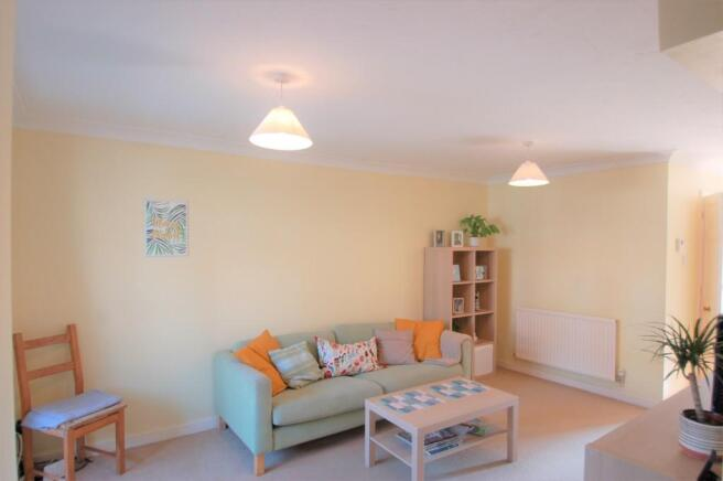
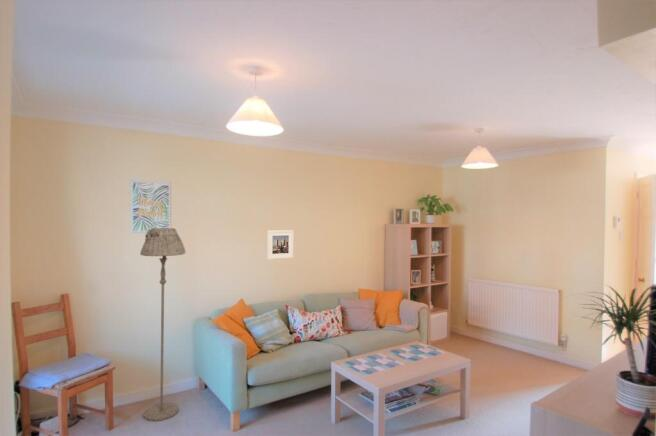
+ floor lamp (162, 320)
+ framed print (280, 244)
